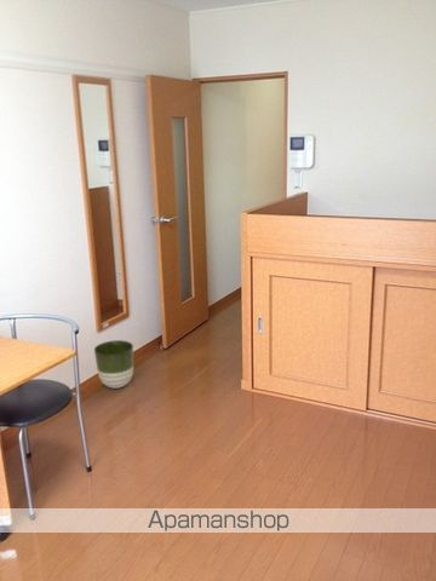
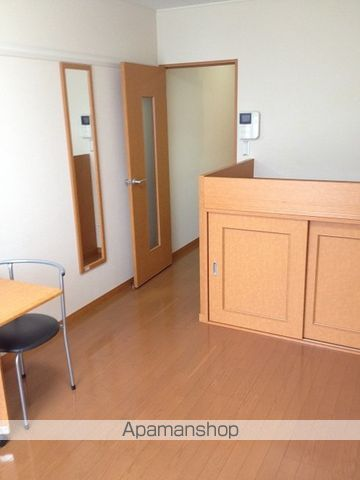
- planter (115, 366)
